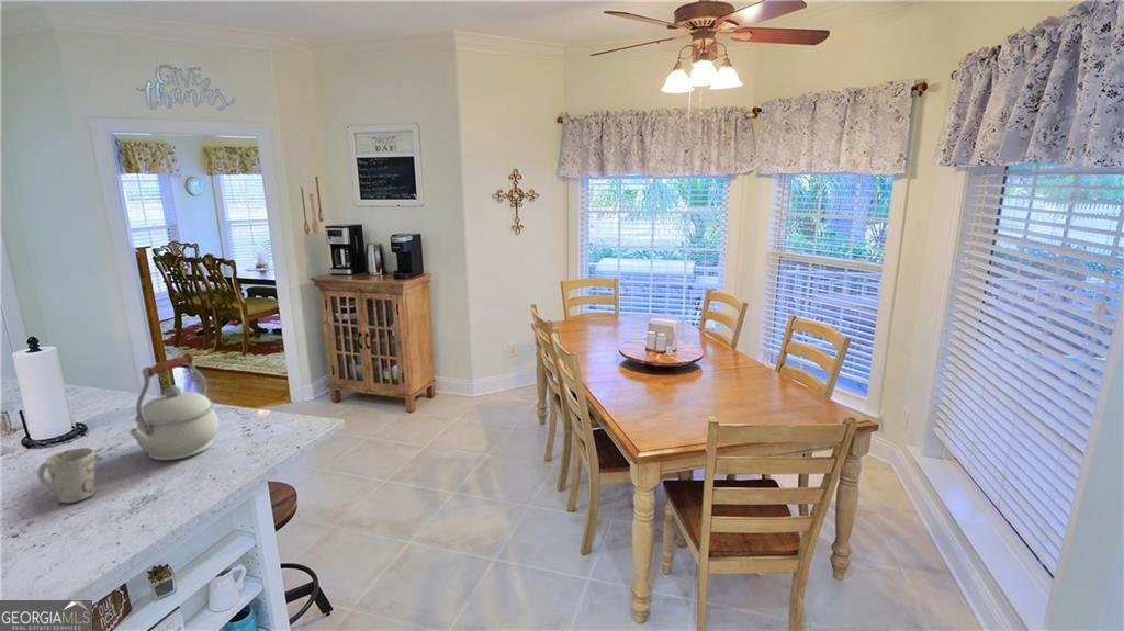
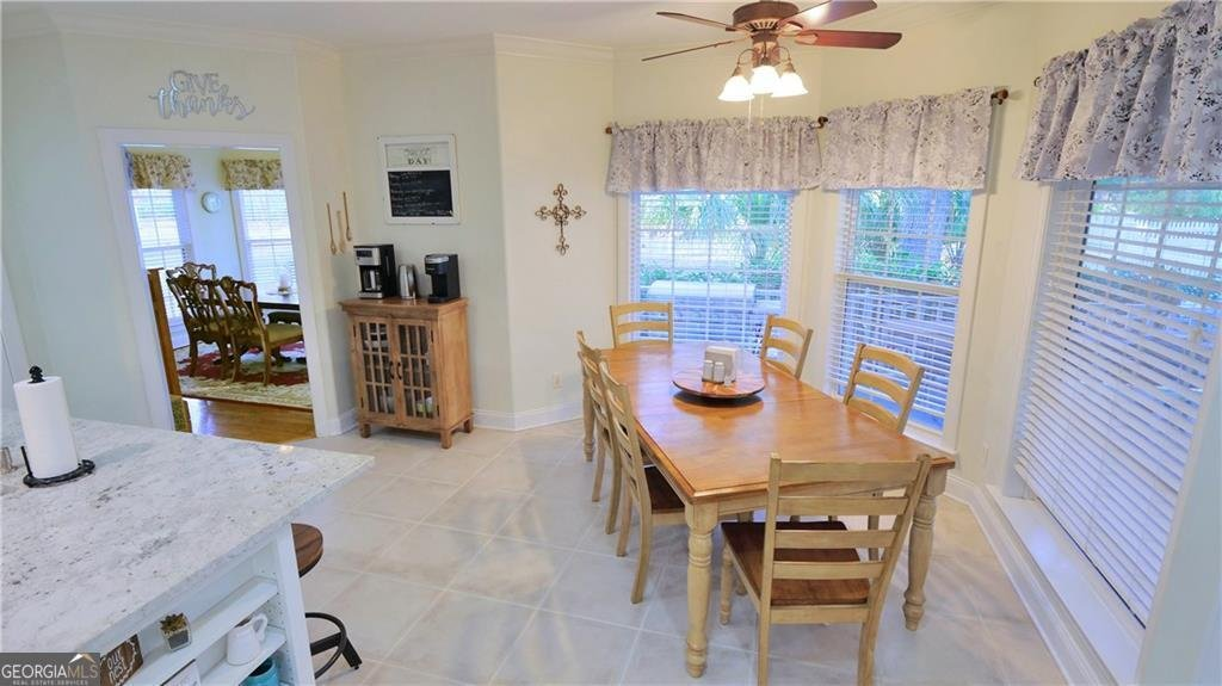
- mug (64, 476)
- kettle (170, 407)
